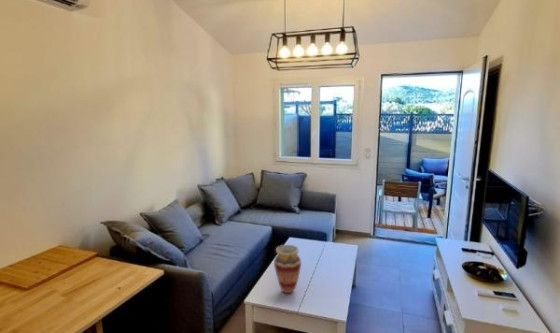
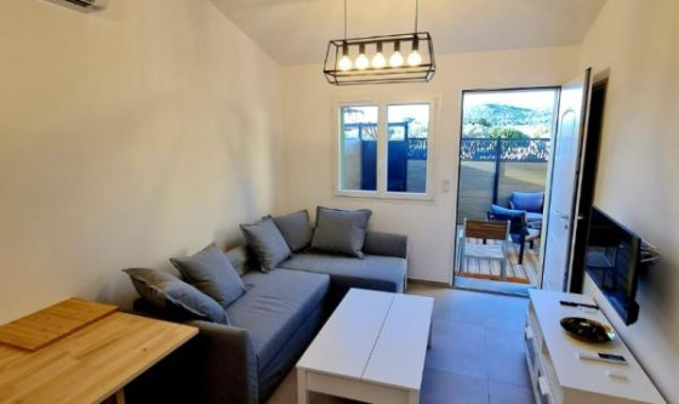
- vase (287, 270)
